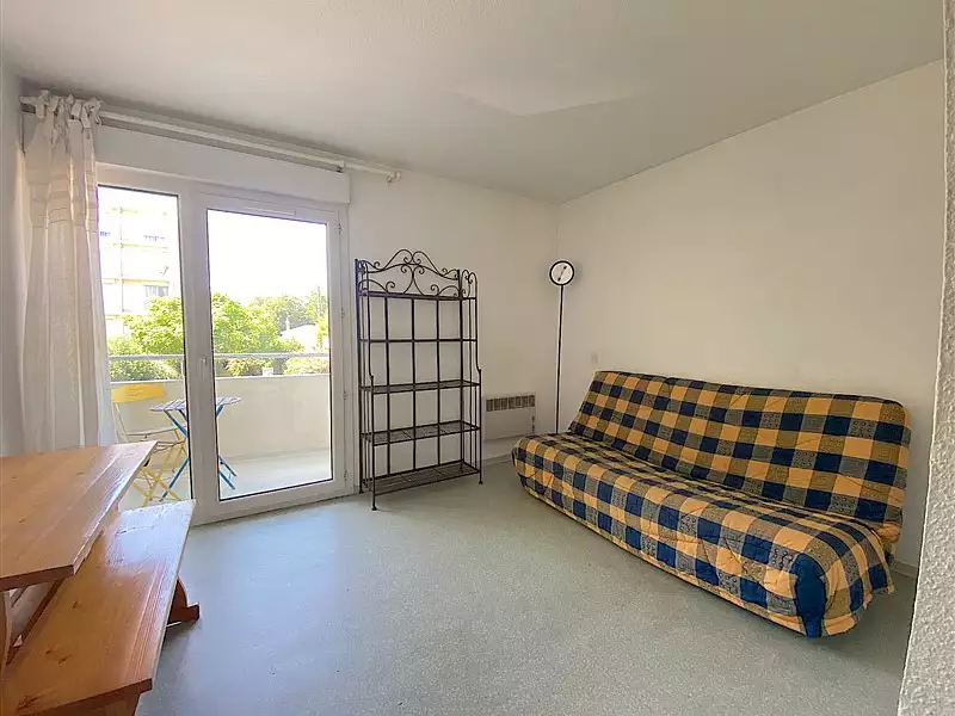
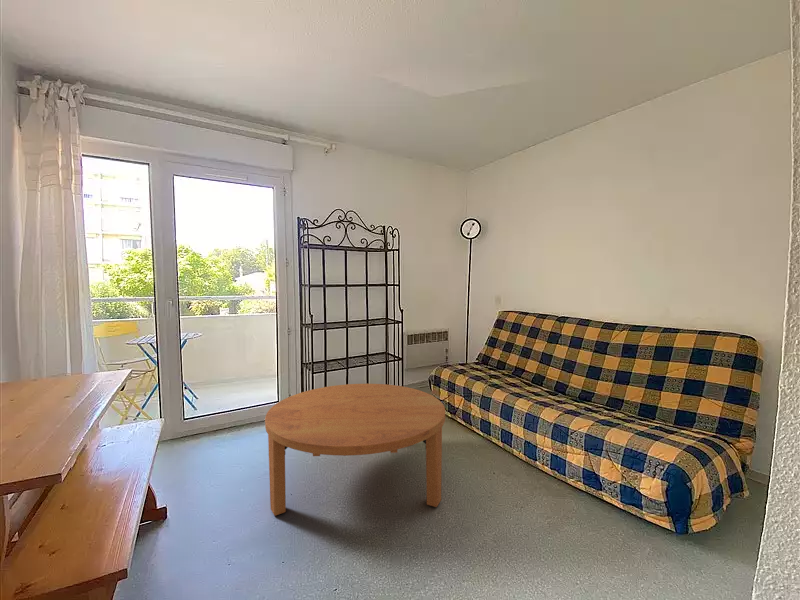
+ coffee table (358, 445)
